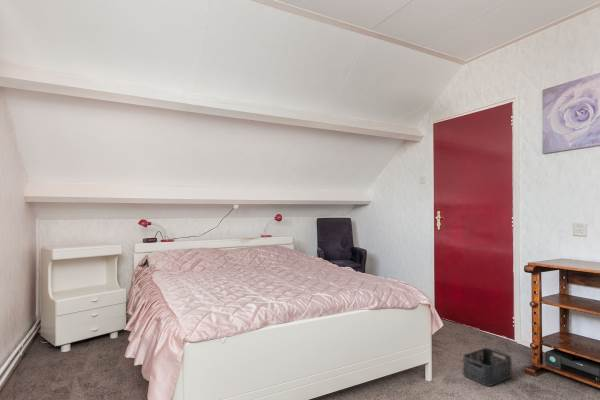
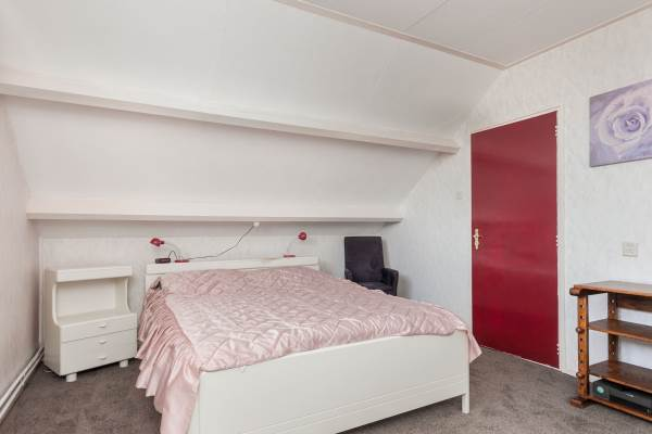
- storage bin (487, 366)
